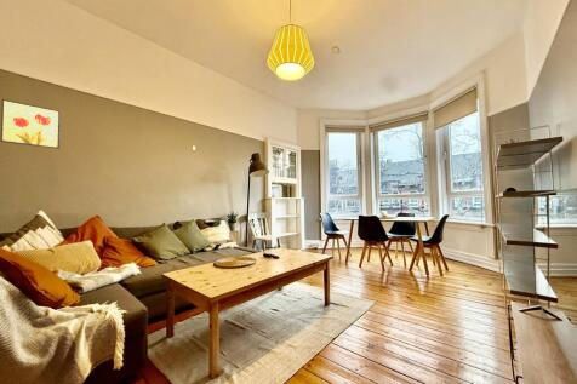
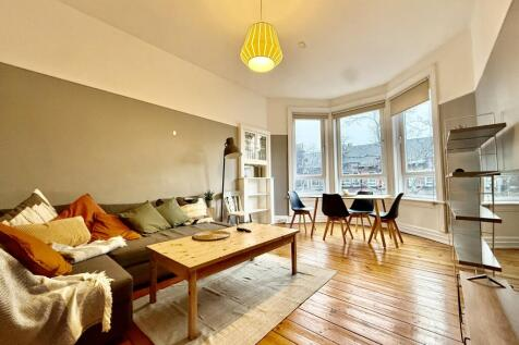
- wall art (32, 125)
